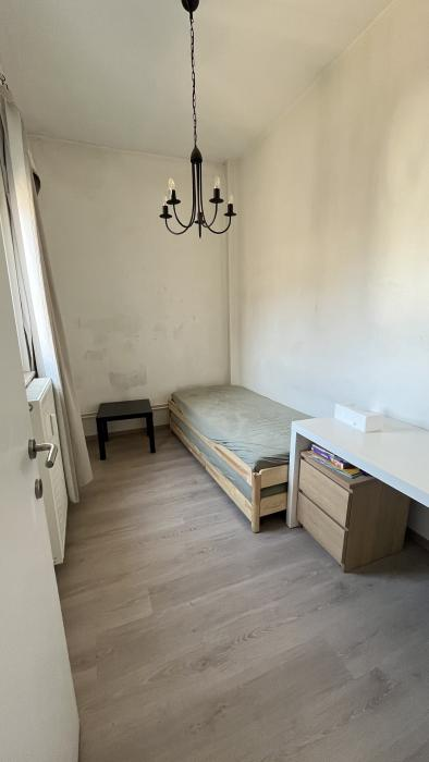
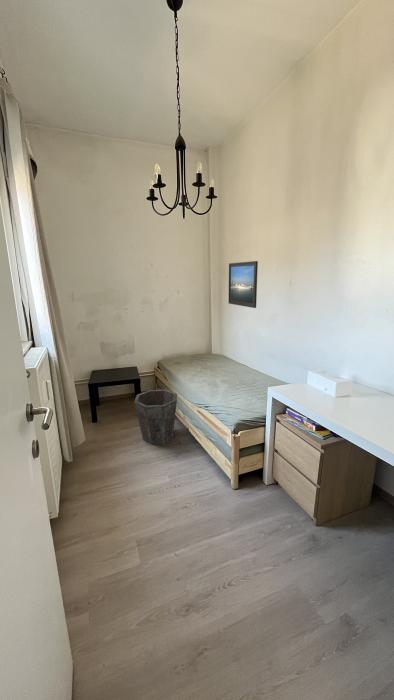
+ waste bin (157, 416)
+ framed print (241, 284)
